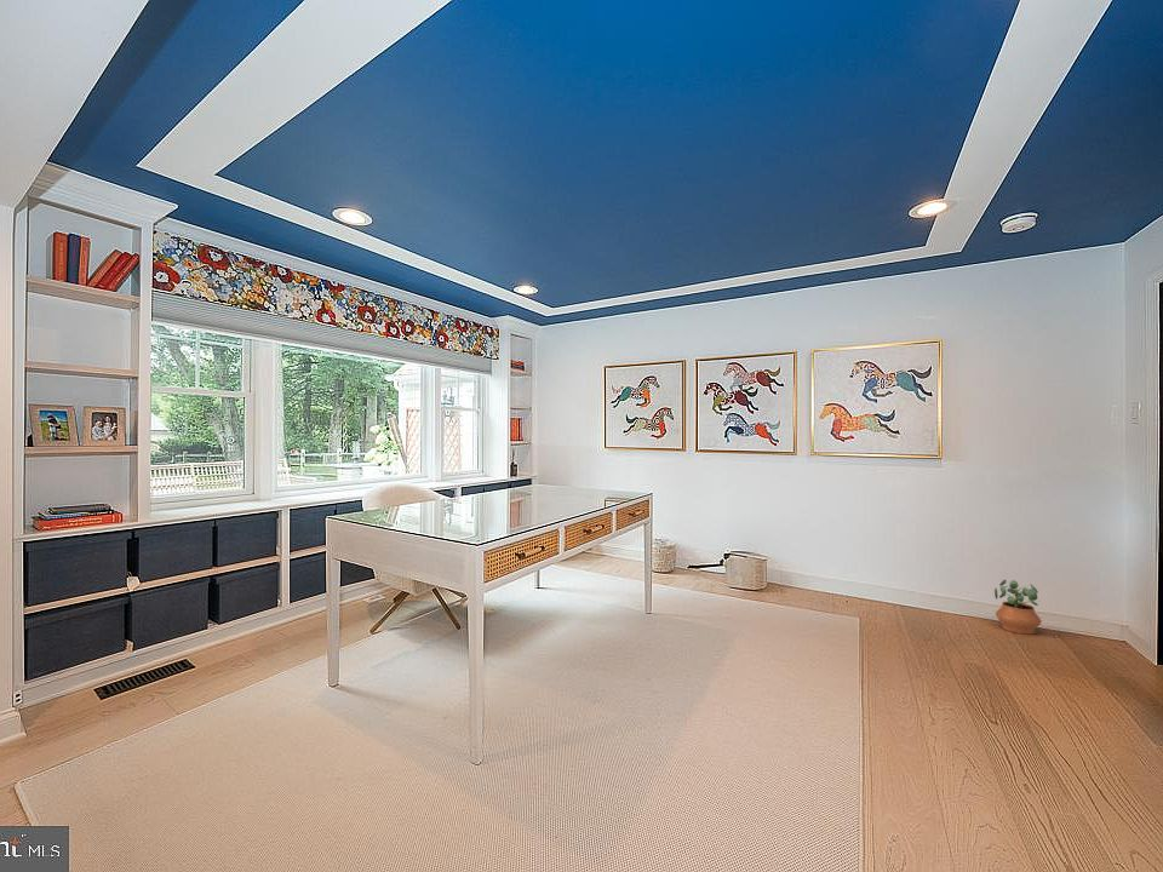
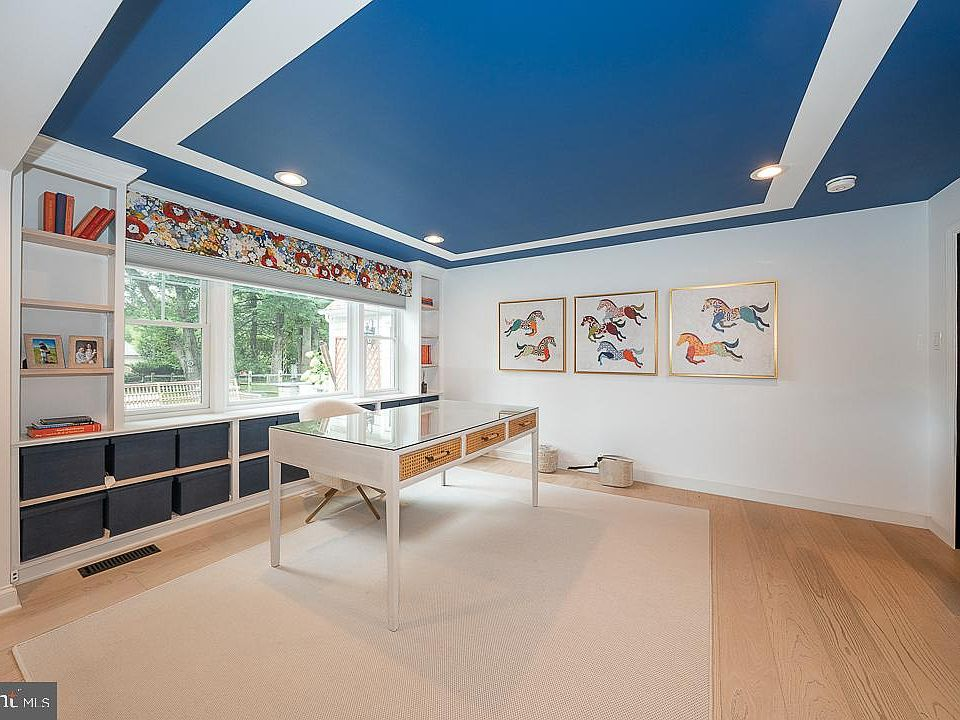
- potted plant (1016, 604)
